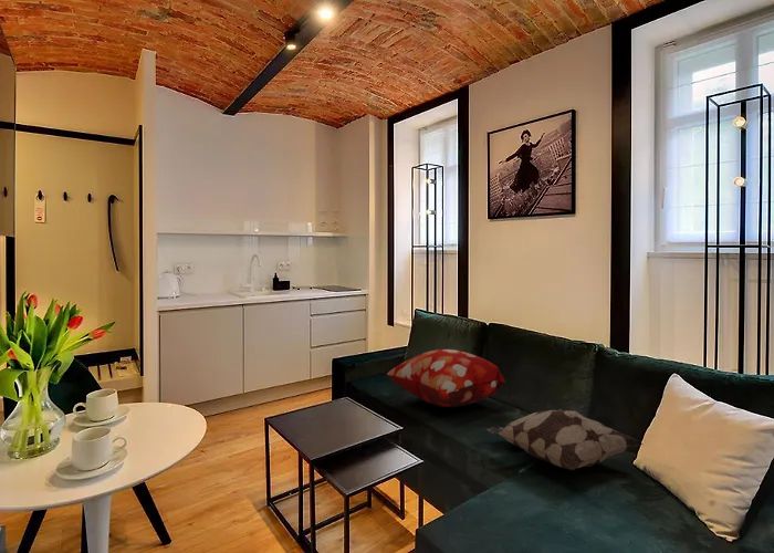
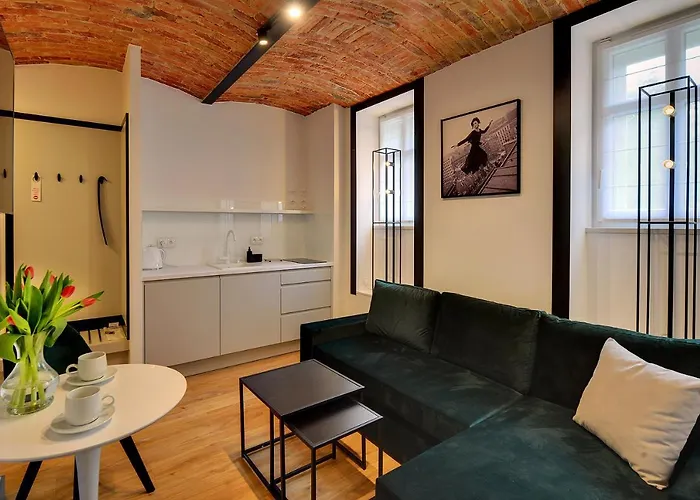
- decorative pillow (558, 436)
- decorative pillow (443, 377)
